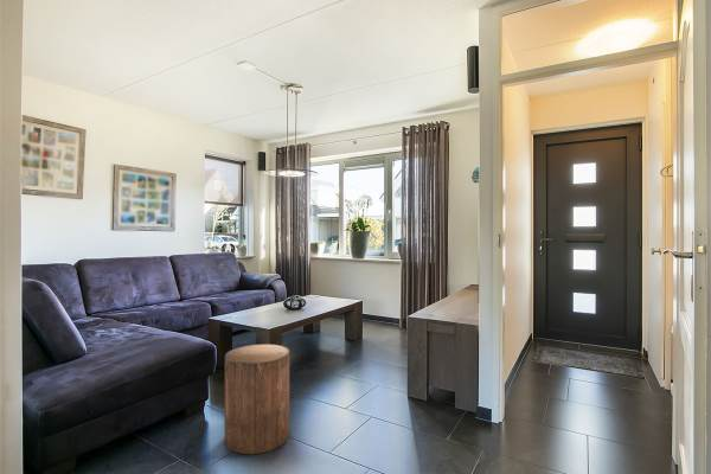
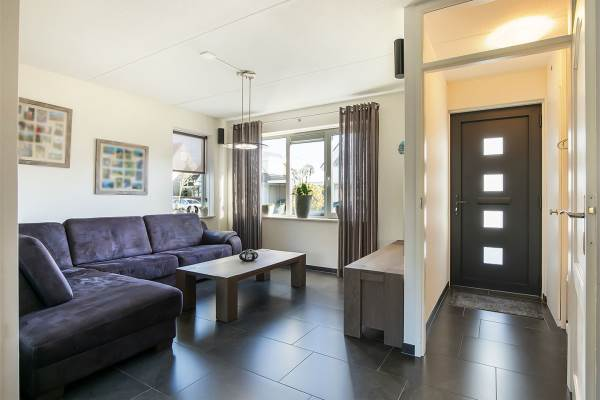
- stool (257, 395)
